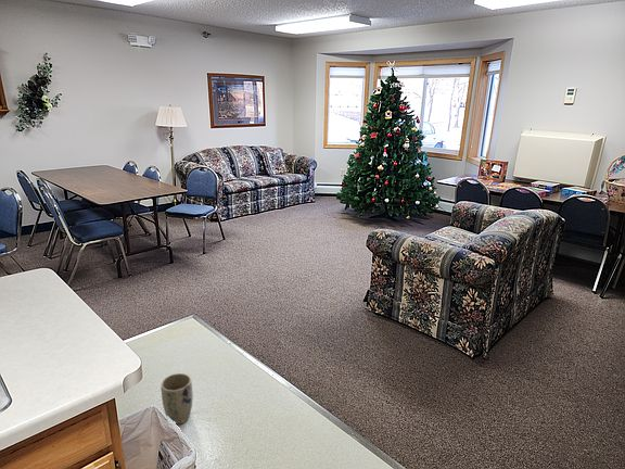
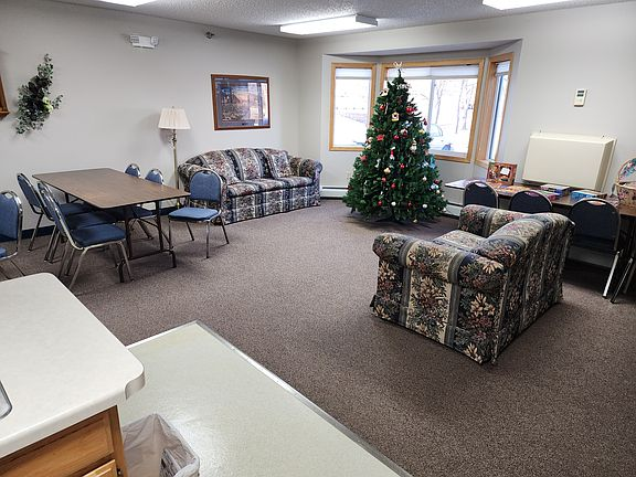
- plant pot (177, 400)
